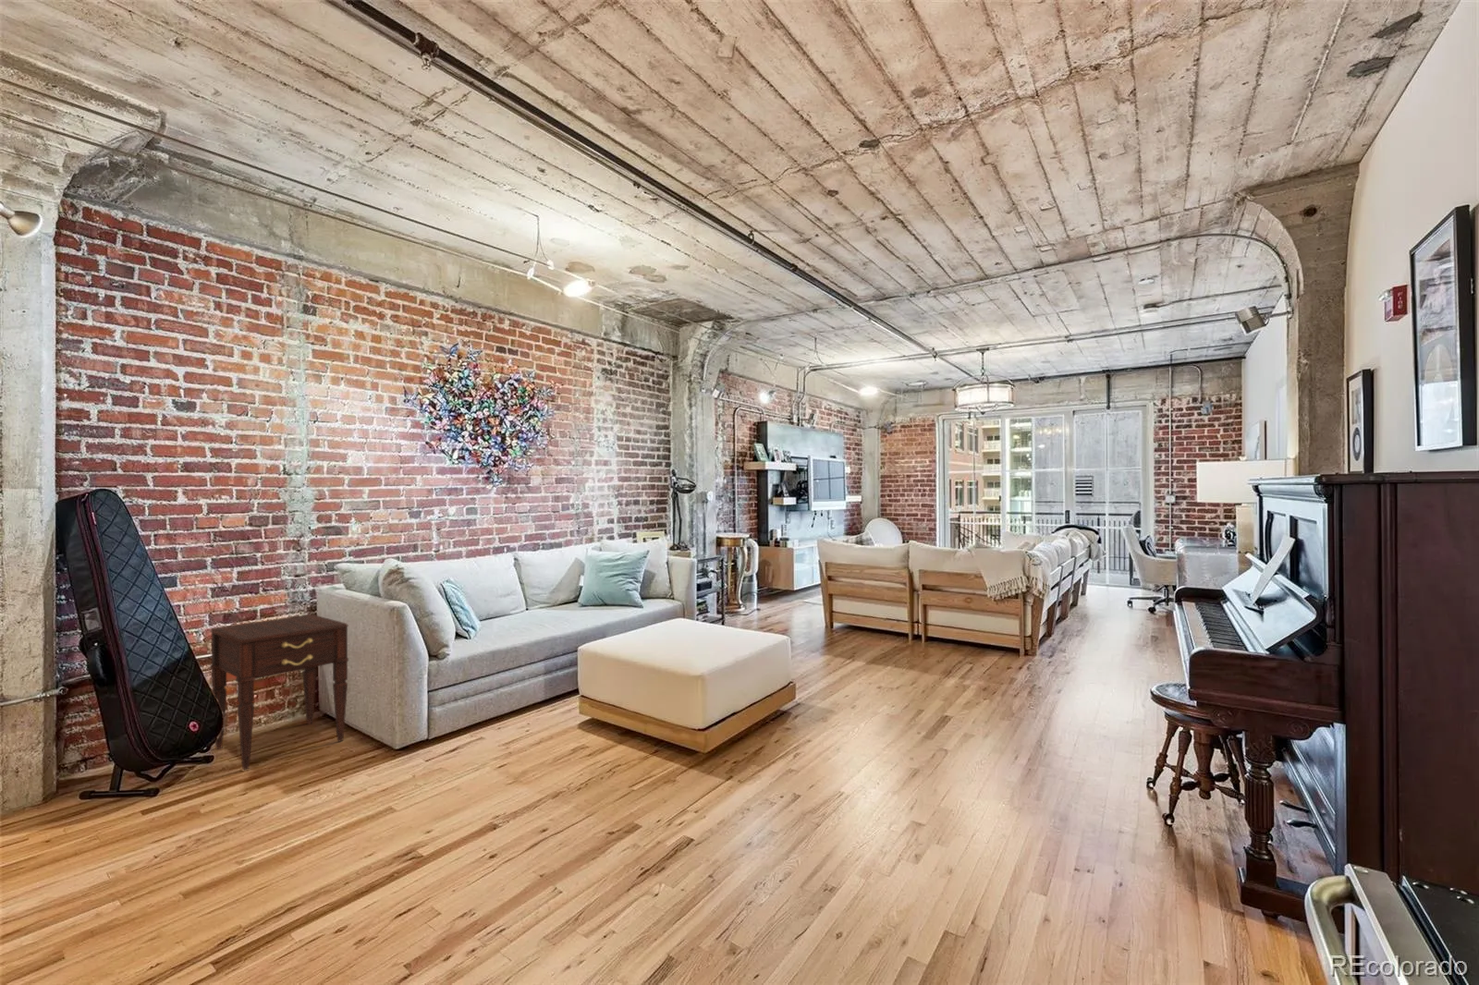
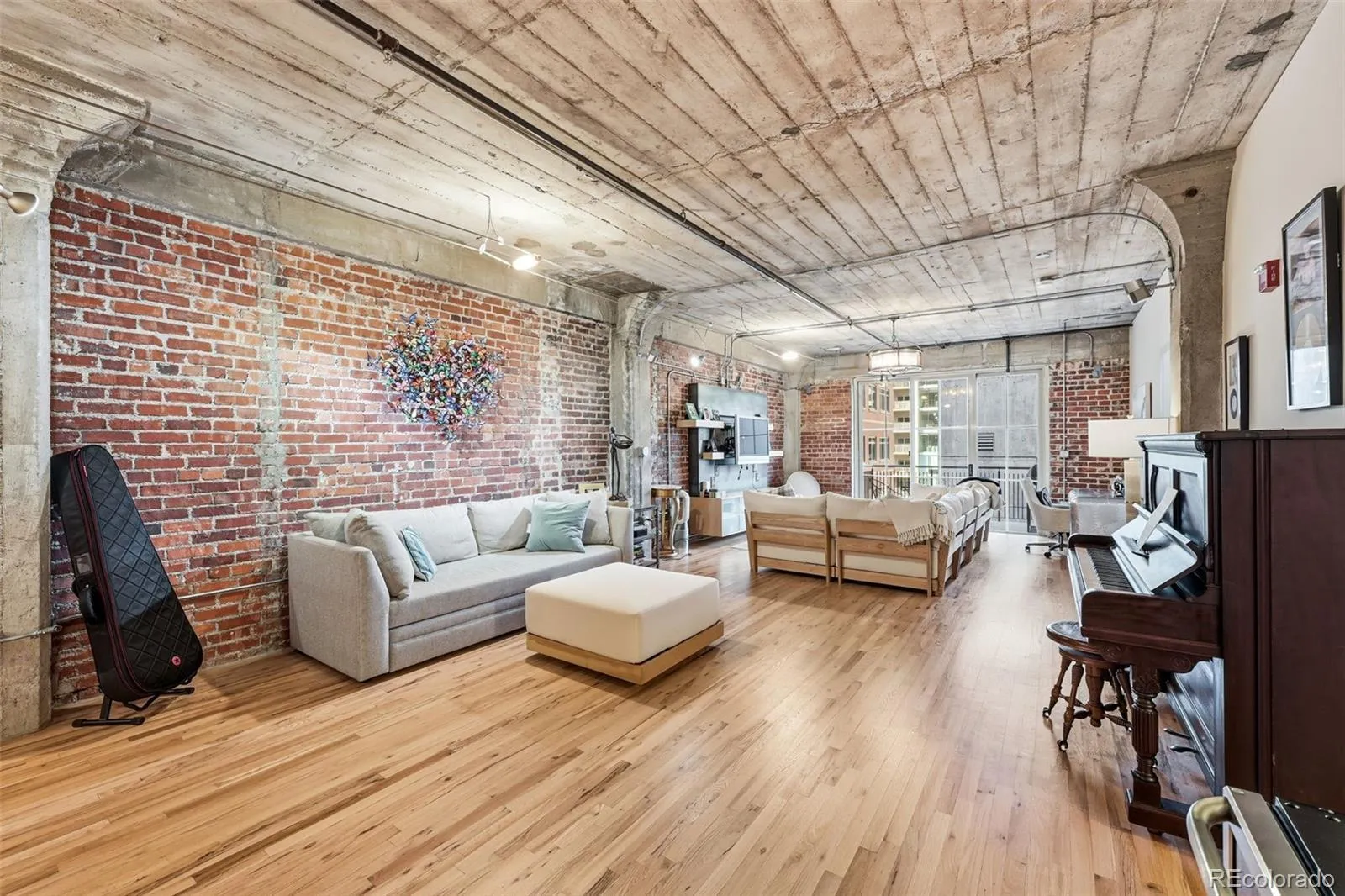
- nightstand (278, 674)
